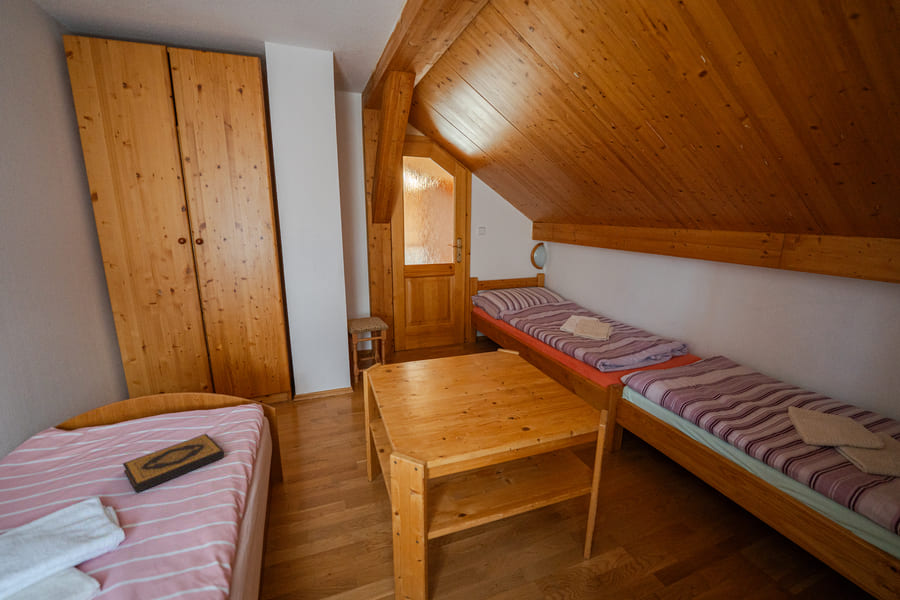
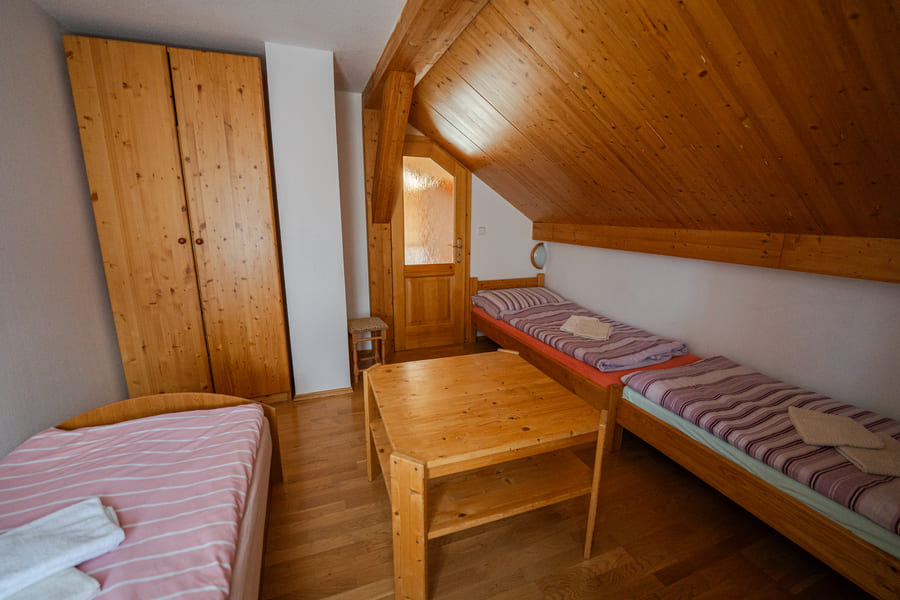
- hardback book (175, 460)
